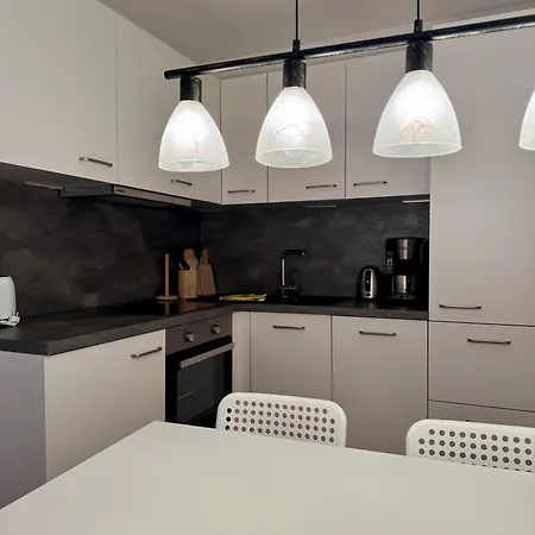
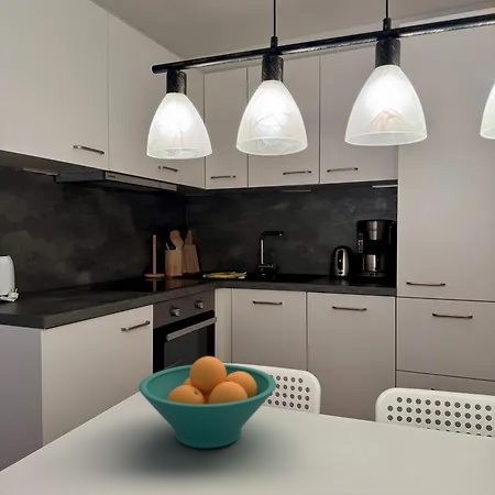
+ fruit bowl (208, 396)
